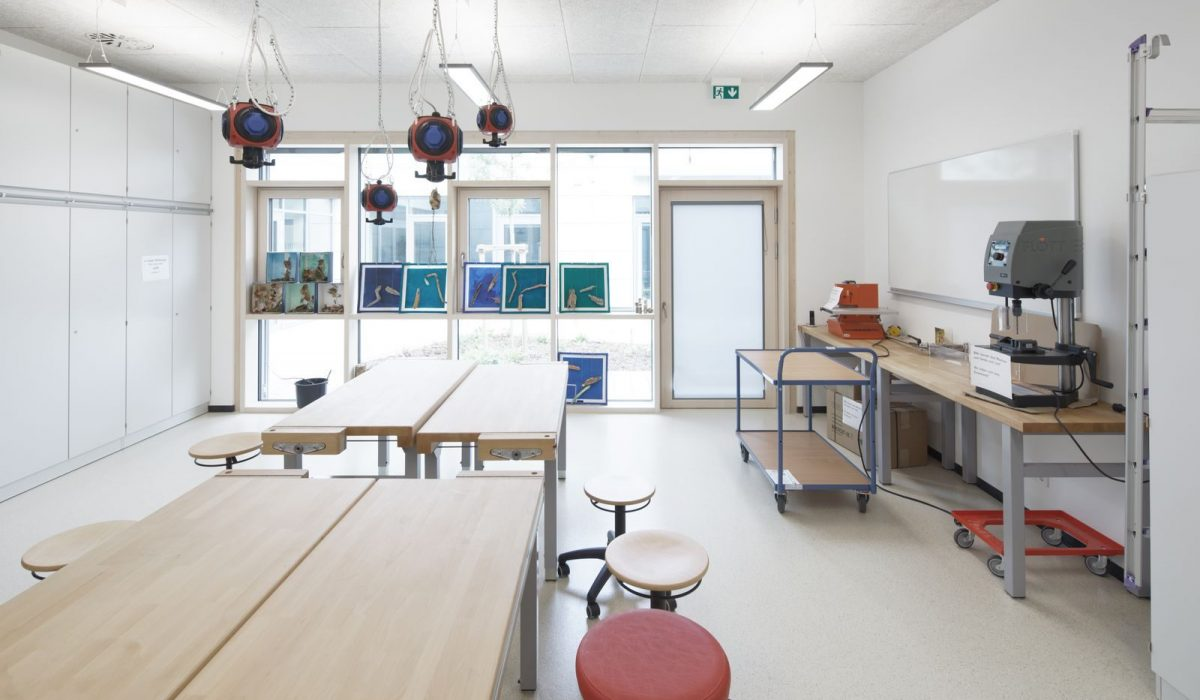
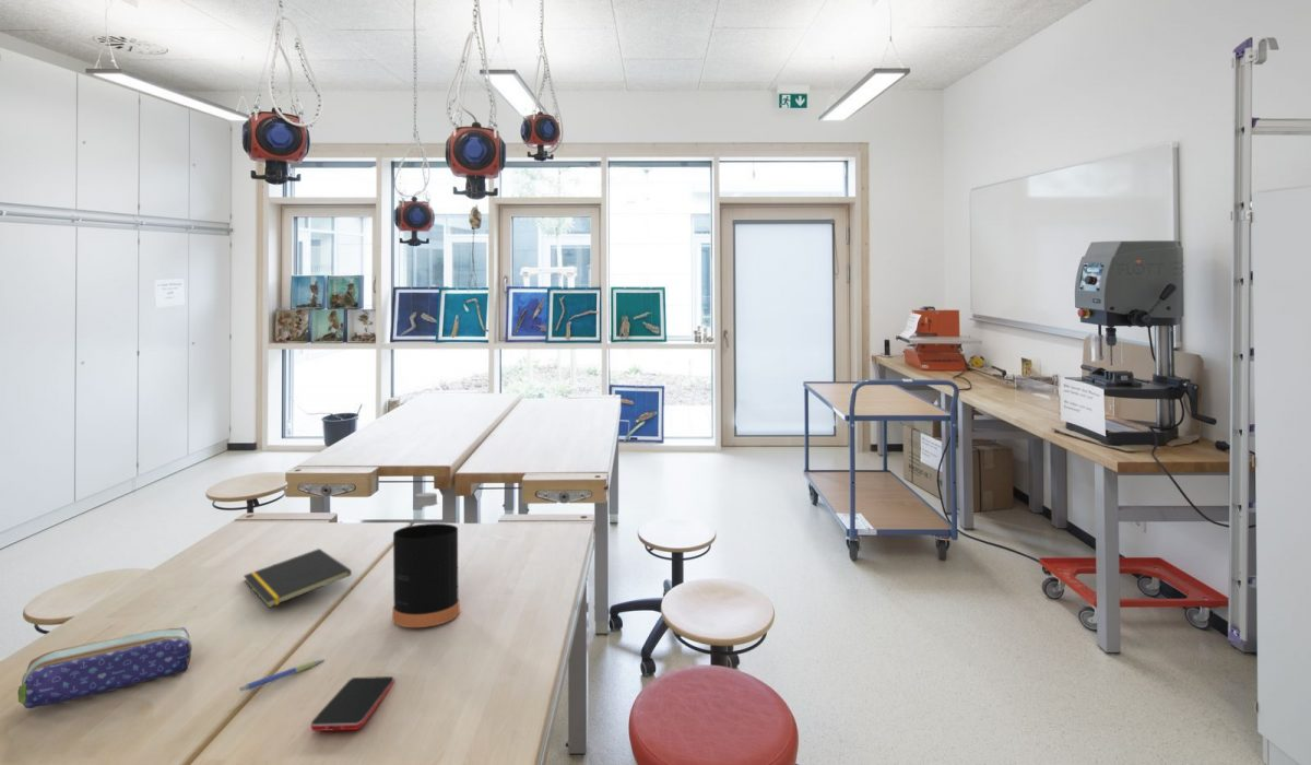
+ pen (284, 673)
+ smartphone (355, 702)
+ notepad (296, 575)
+ pencil case (110, 663)
+ bottle (426, 554)
